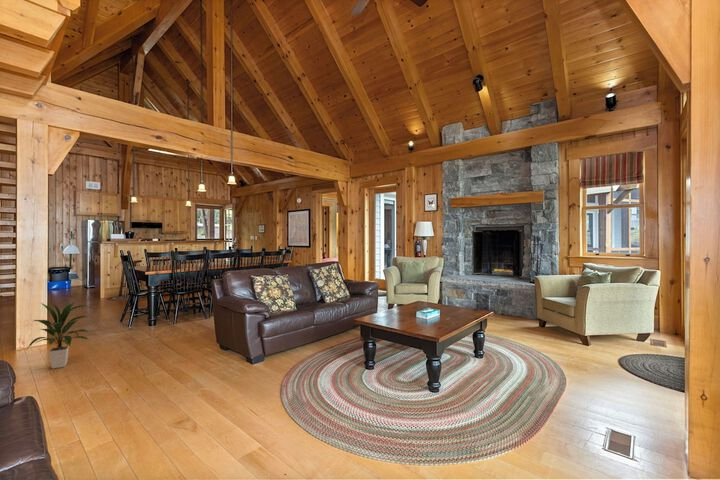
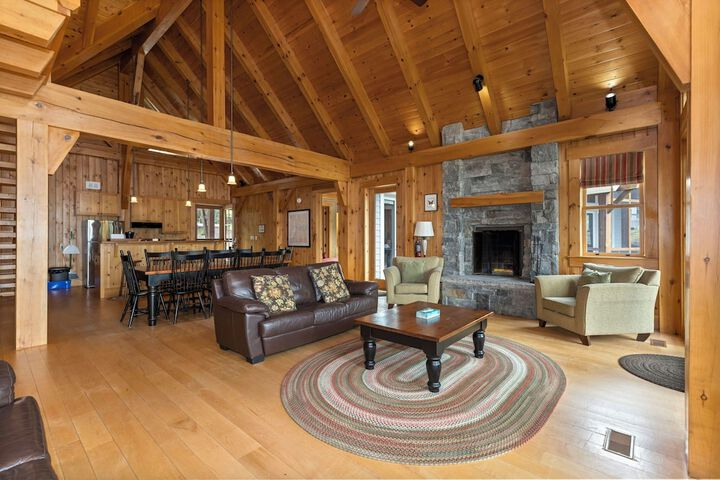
- indoor plant (60, 332)
